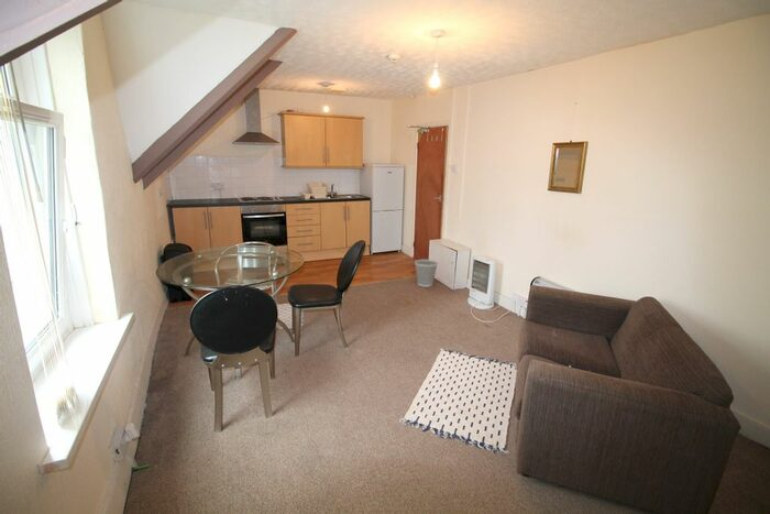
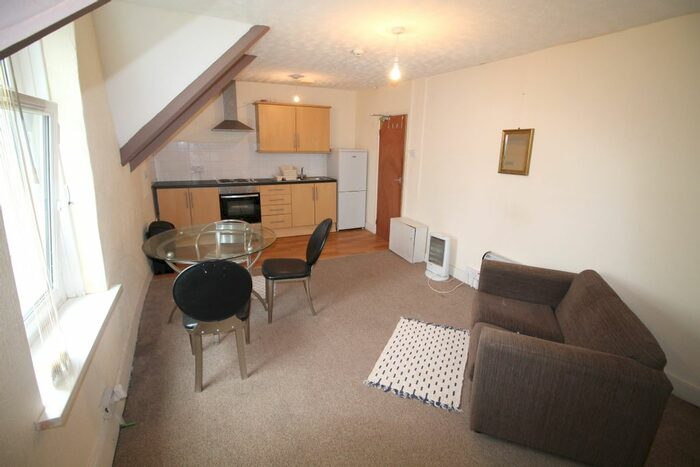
- wastebasket (425, 273)
